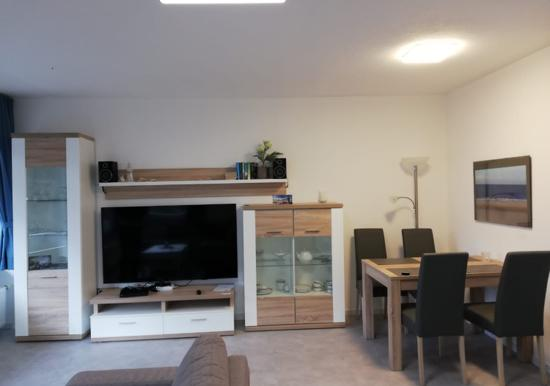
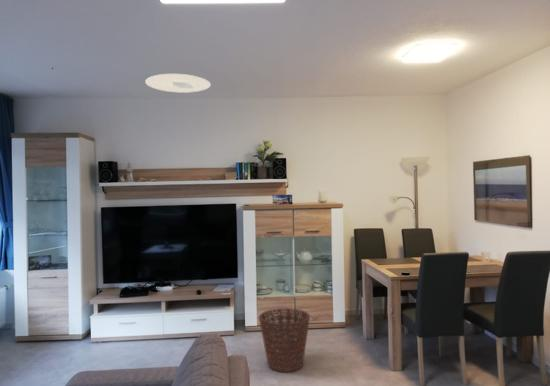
+ basket (284, 340)
+ ceiling light (178, 80)
